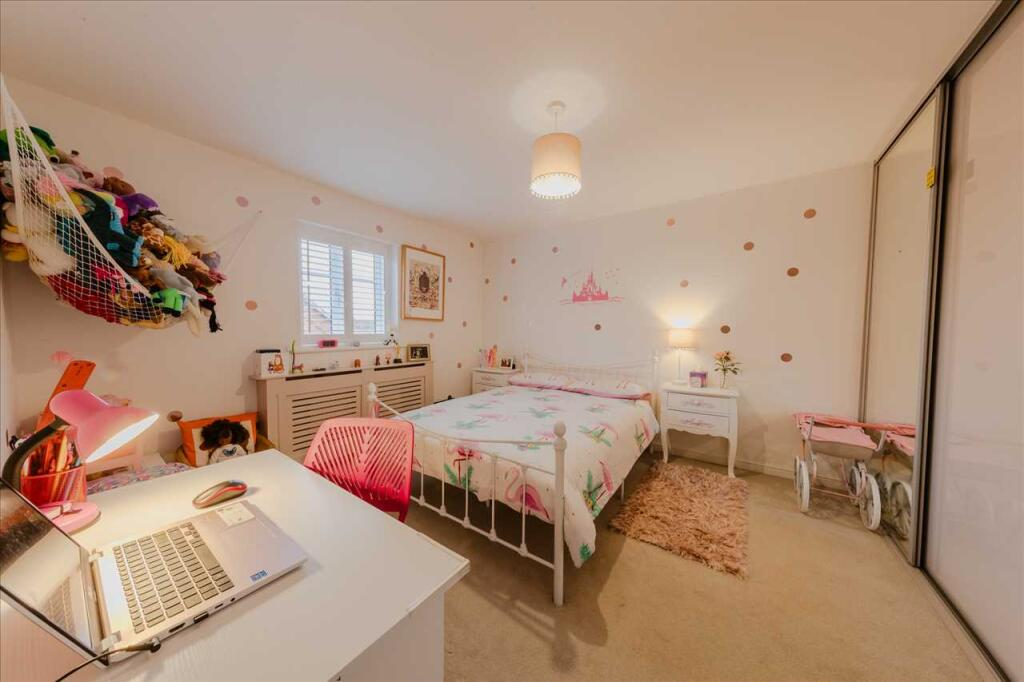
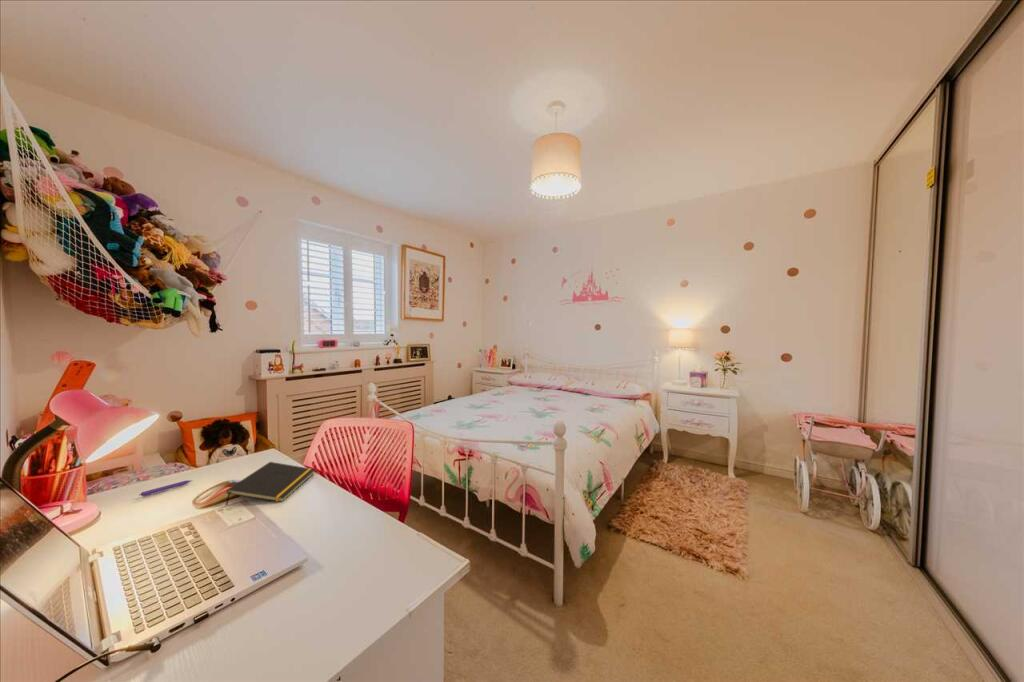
+ notepad (275, 480)
+ pen (167, 487)
